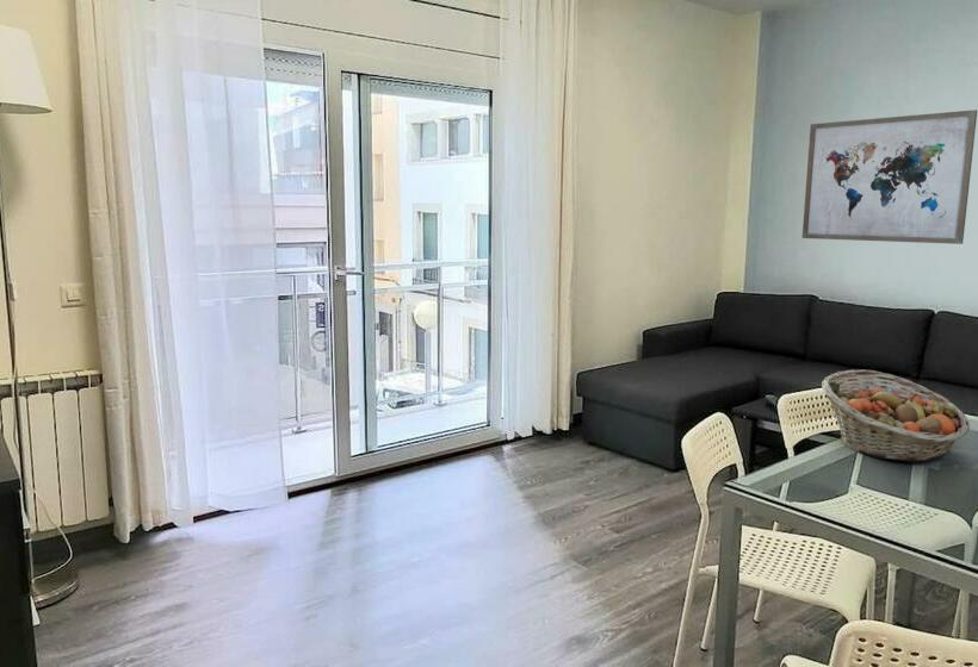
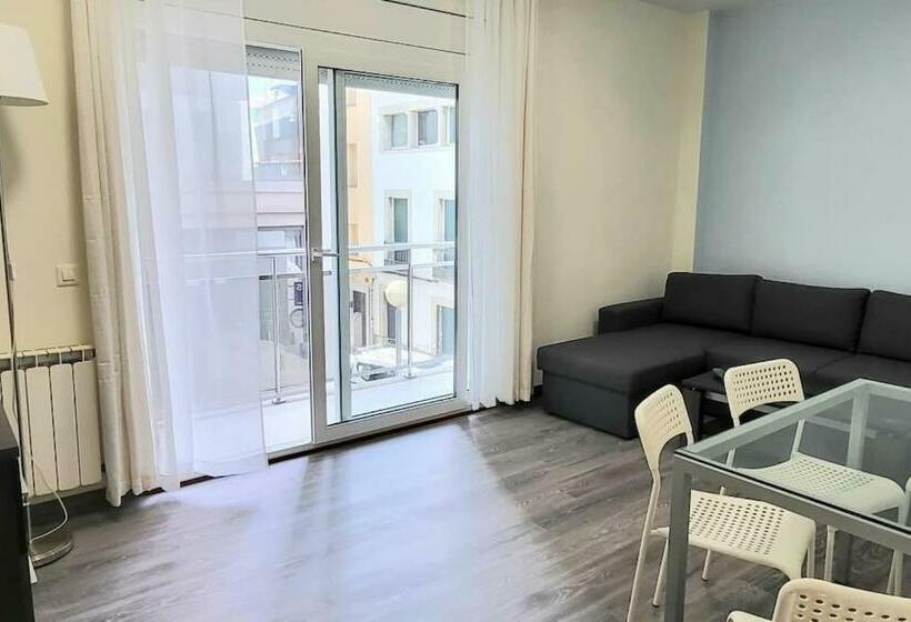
- fruit basket (892, 413)
- wall art (881, 180)
